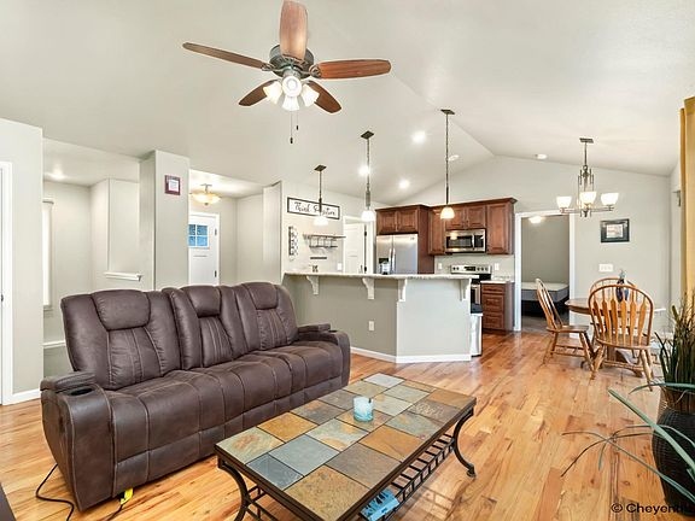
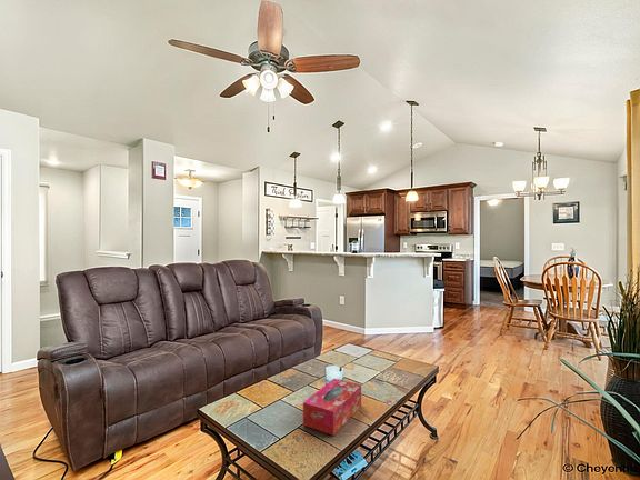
+ tissue box (333, 403)
